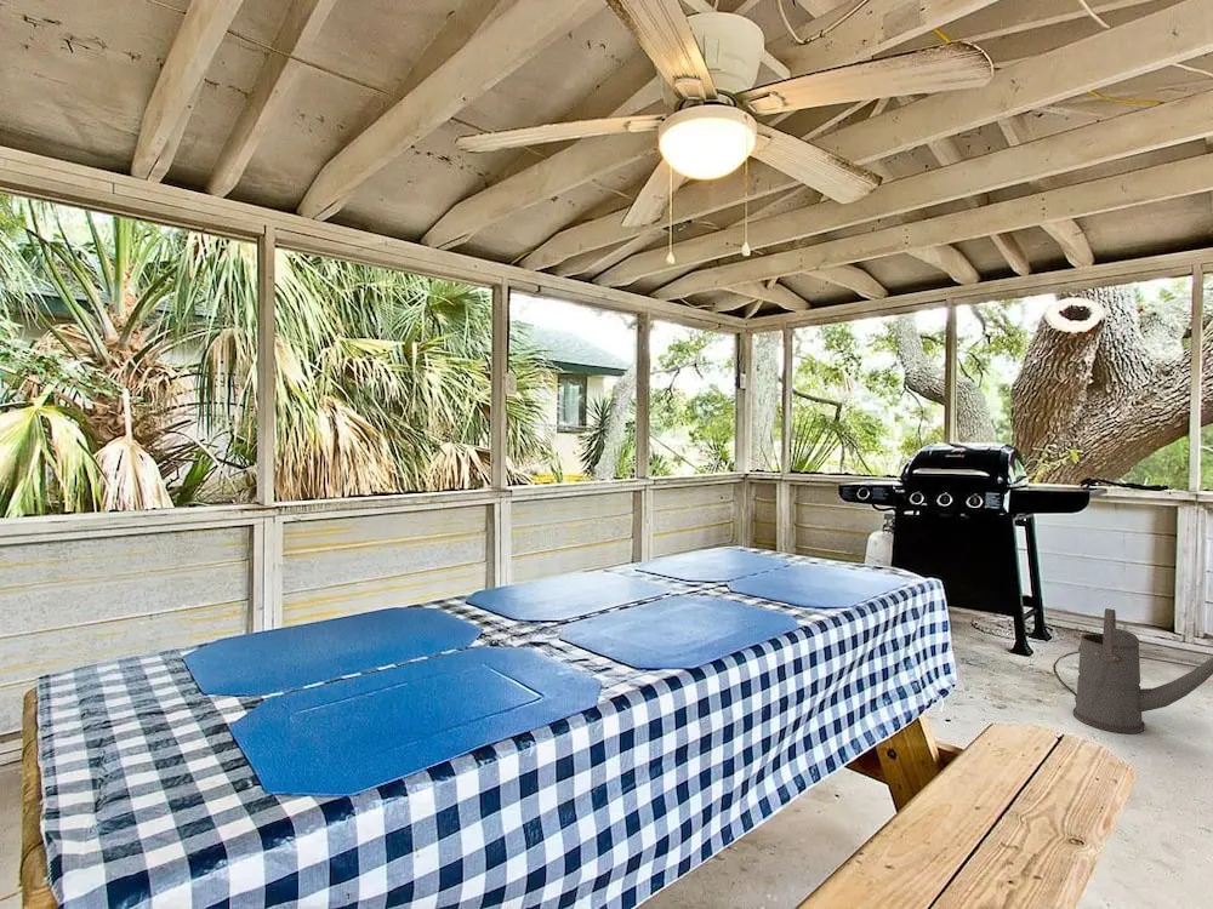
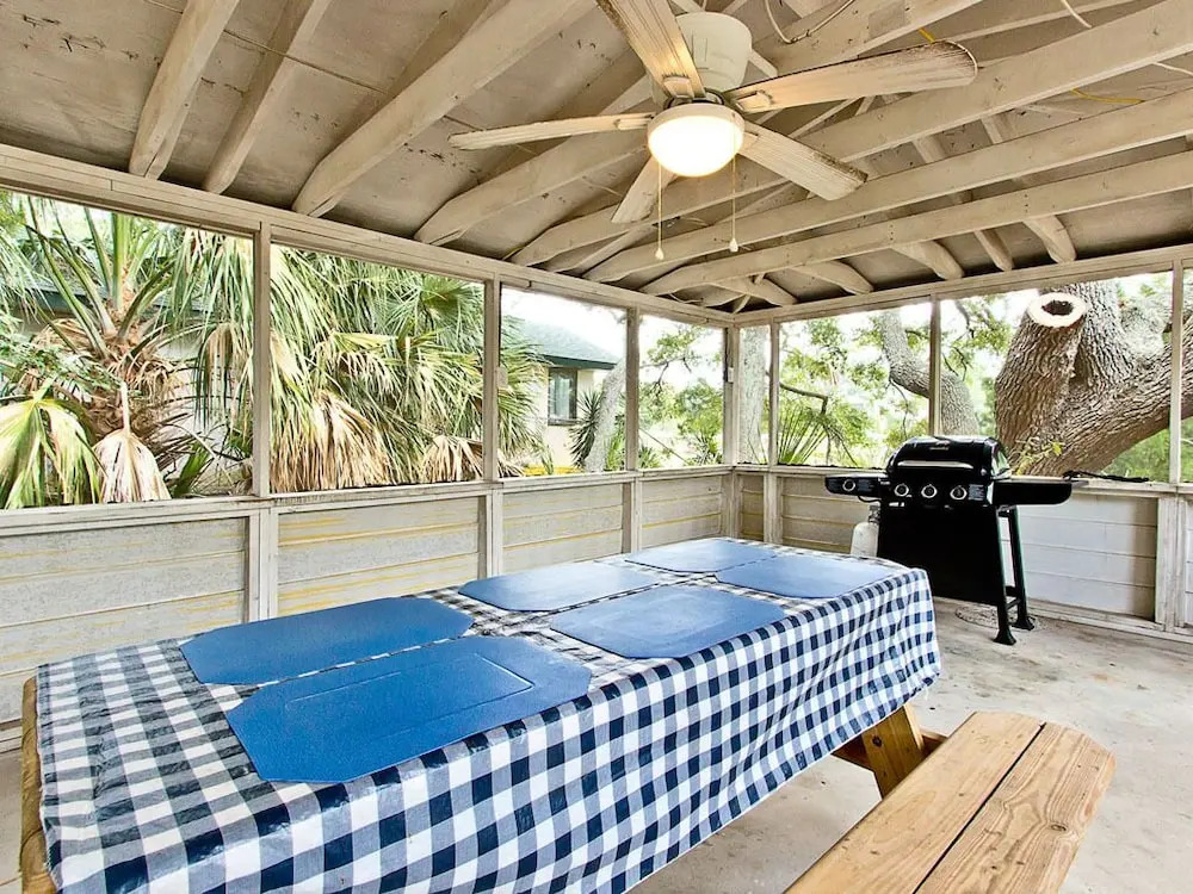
- watering can (1138, 670)
